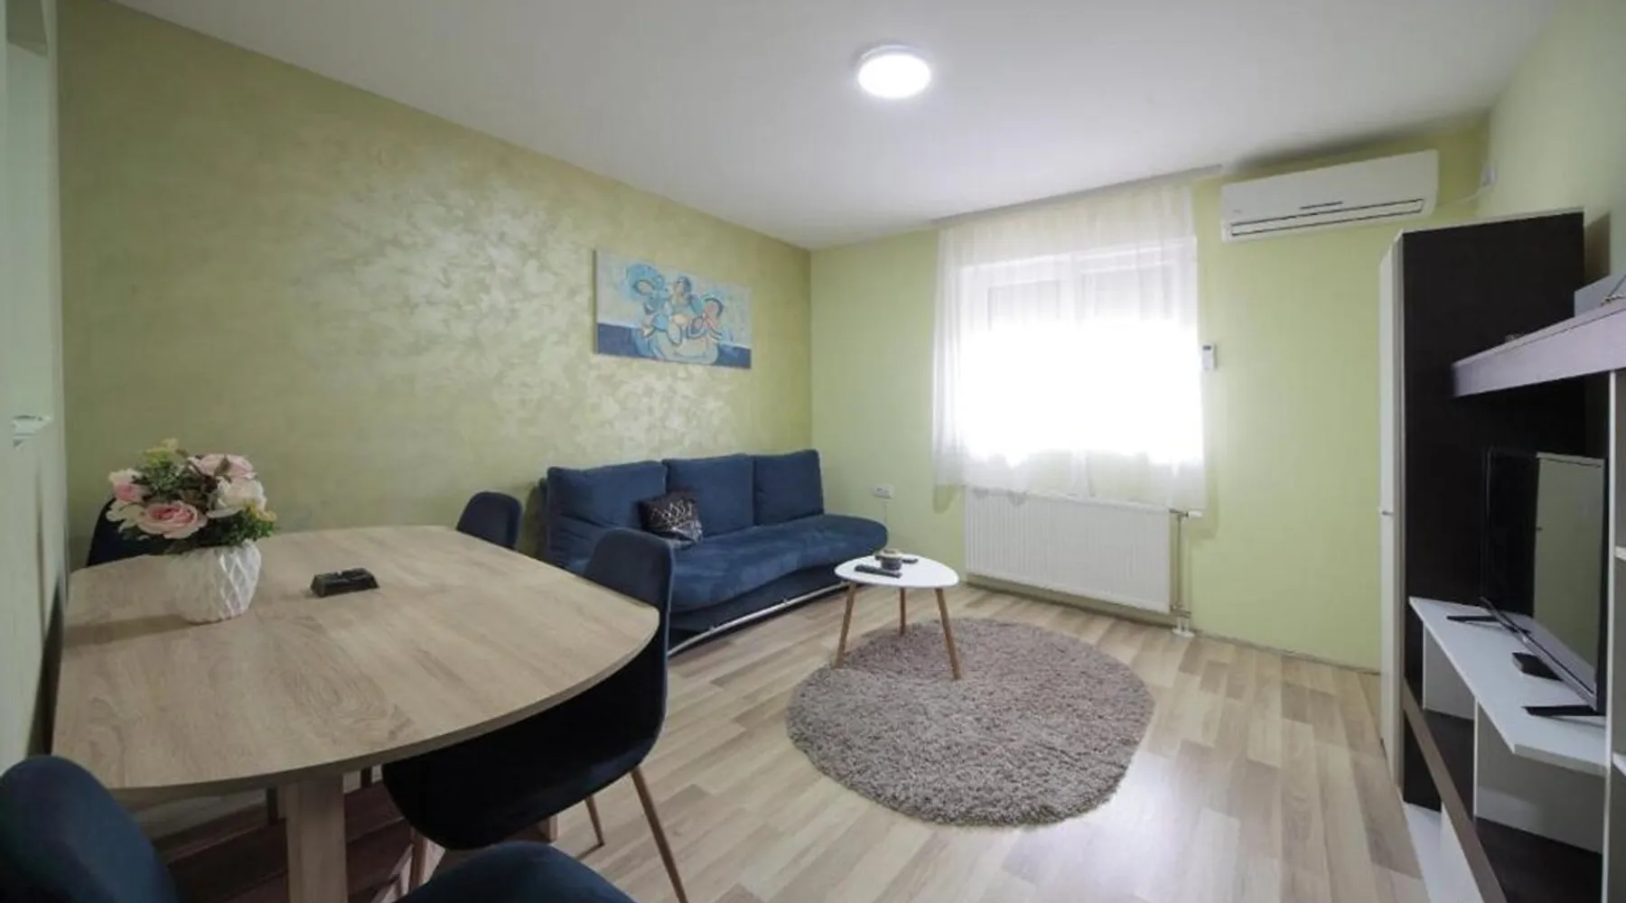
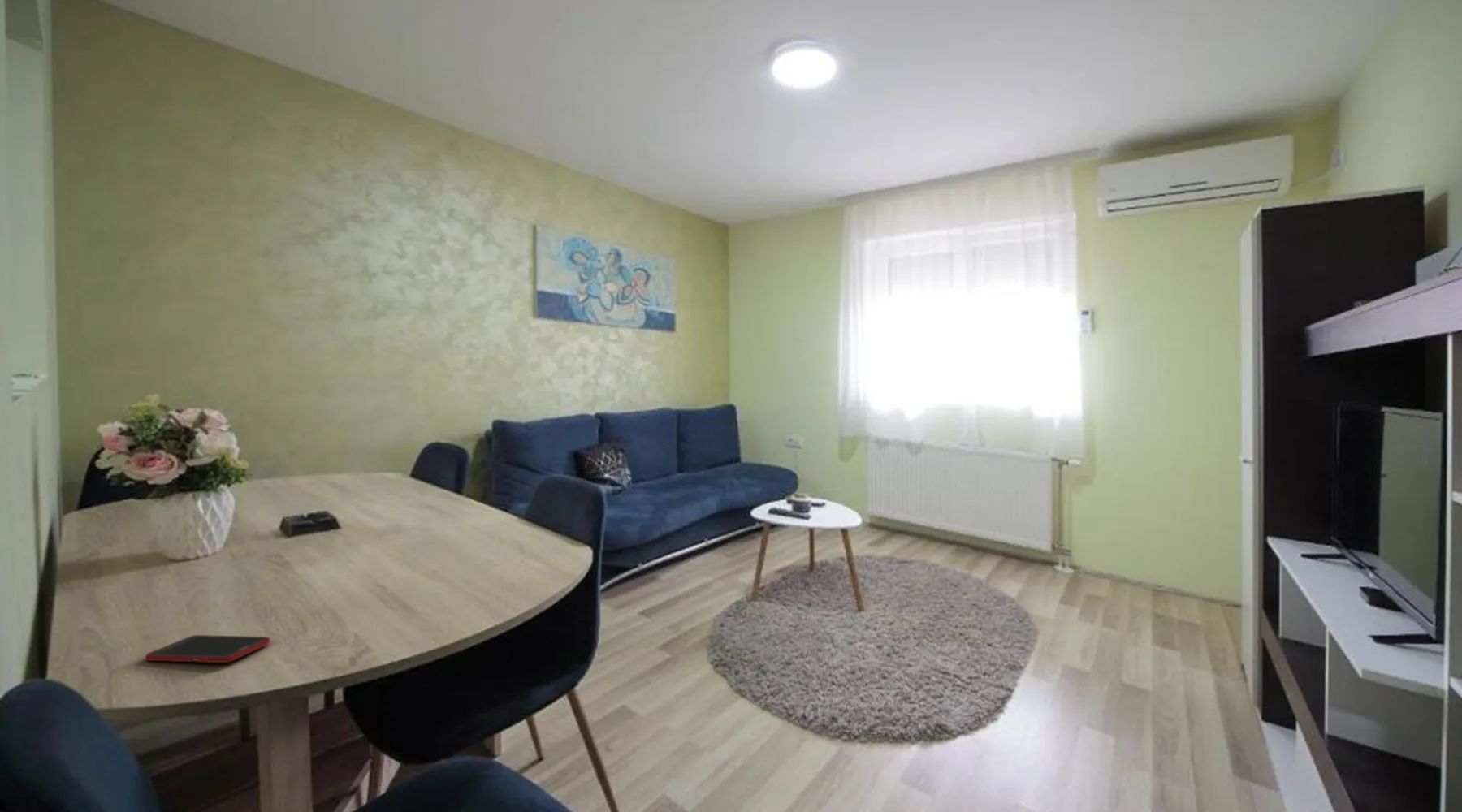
+ cell phone (210, 649)
